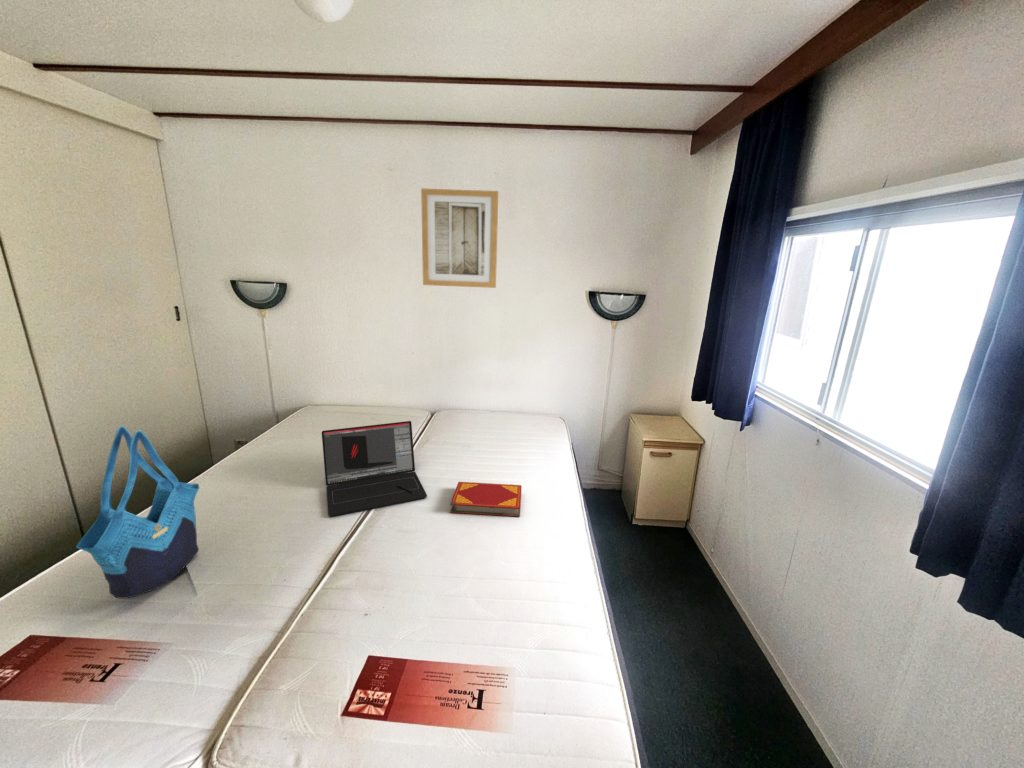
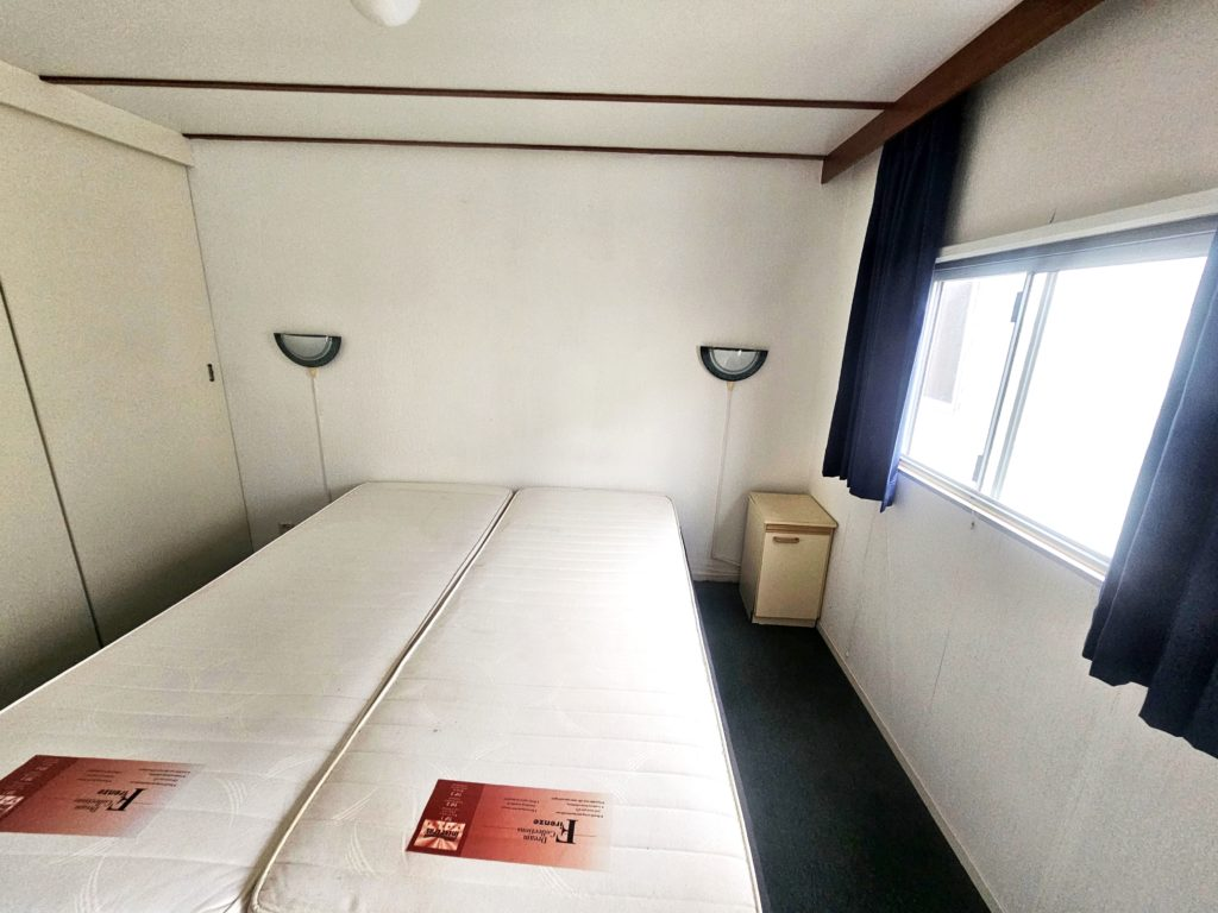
- wall art (459, 239)
- laptop (374, 464)
- tote bag (150, 509)
- hardback book (487, 498)
